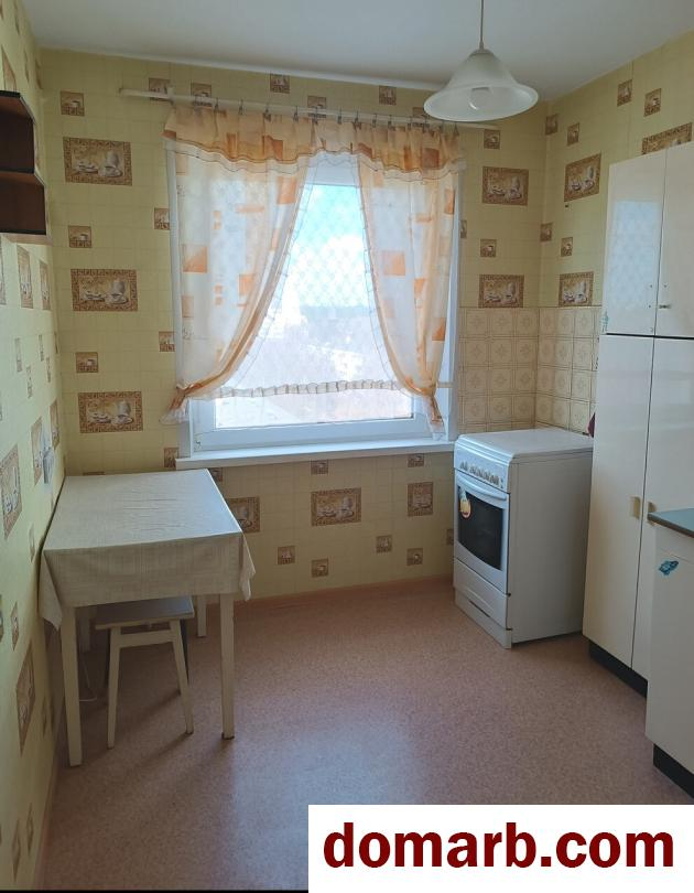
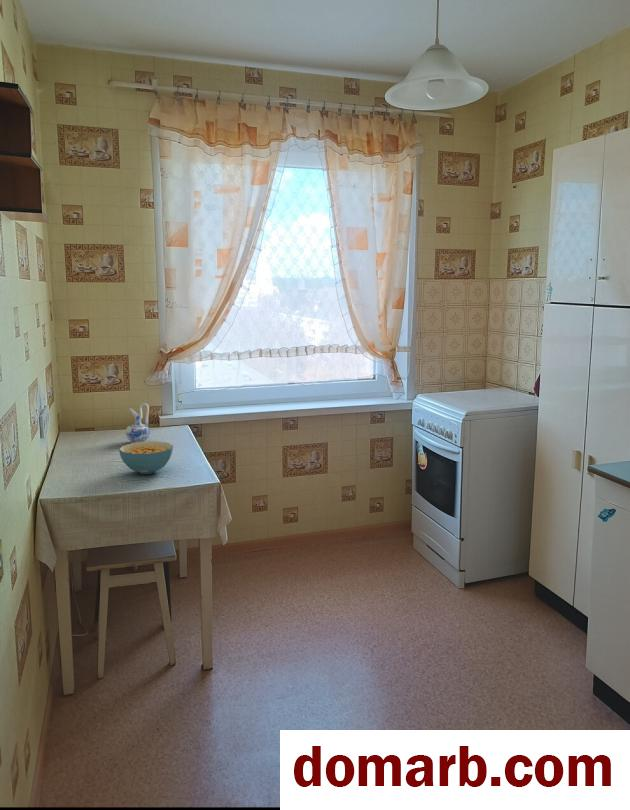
+ cereal bowl (146, 459)
+ ceramic pitcher (137, 422)
